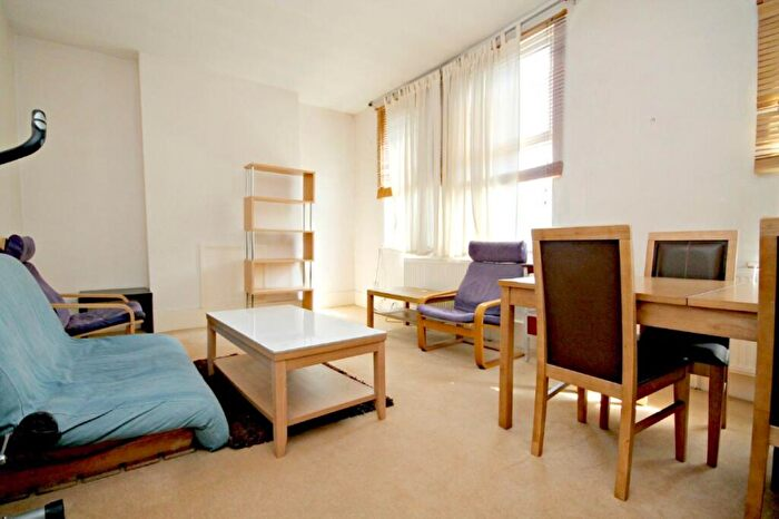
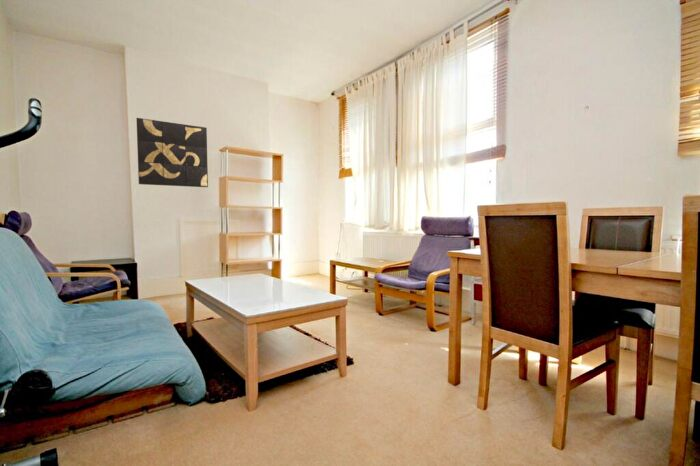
+ wall art (174, 154)
